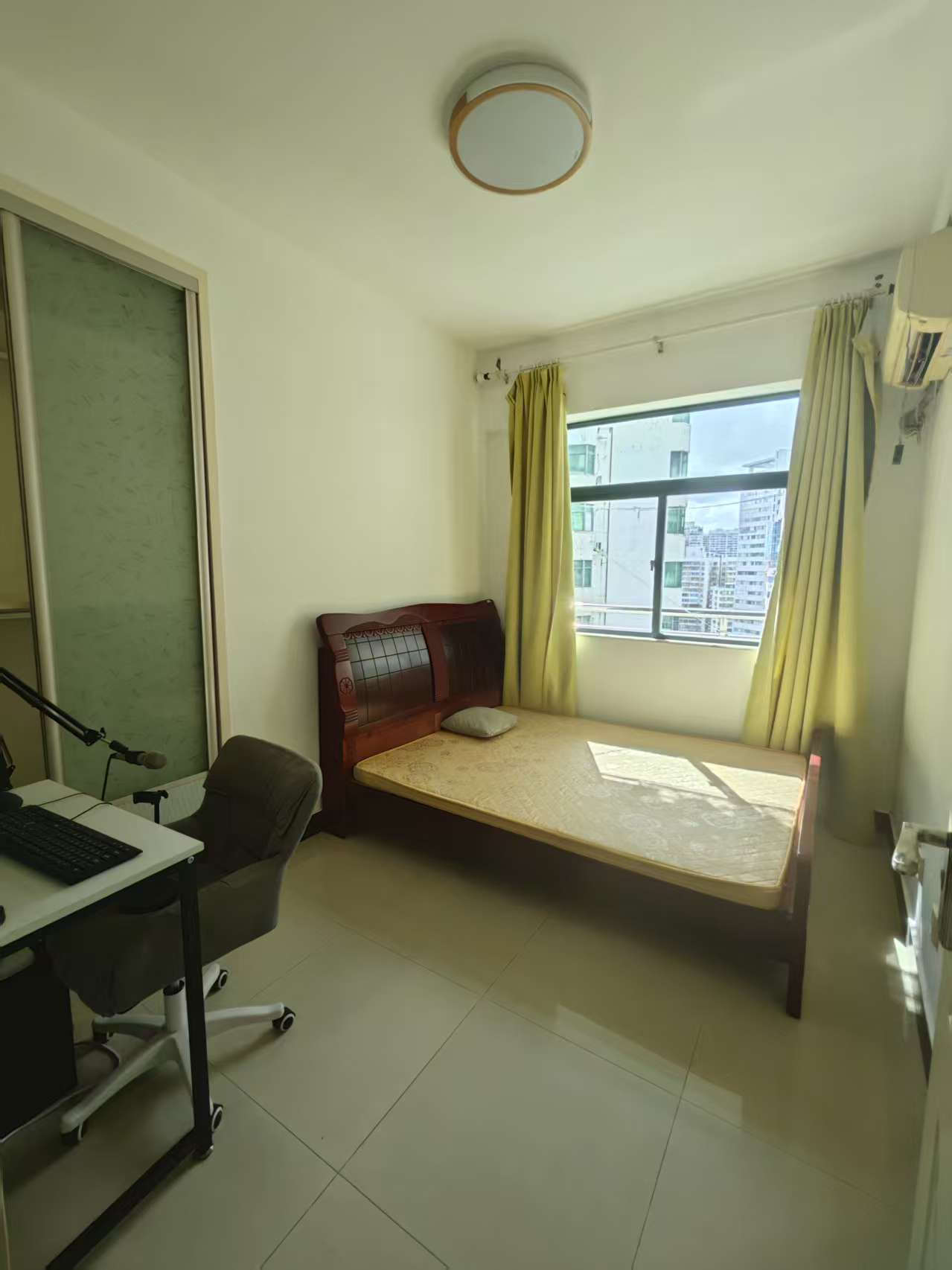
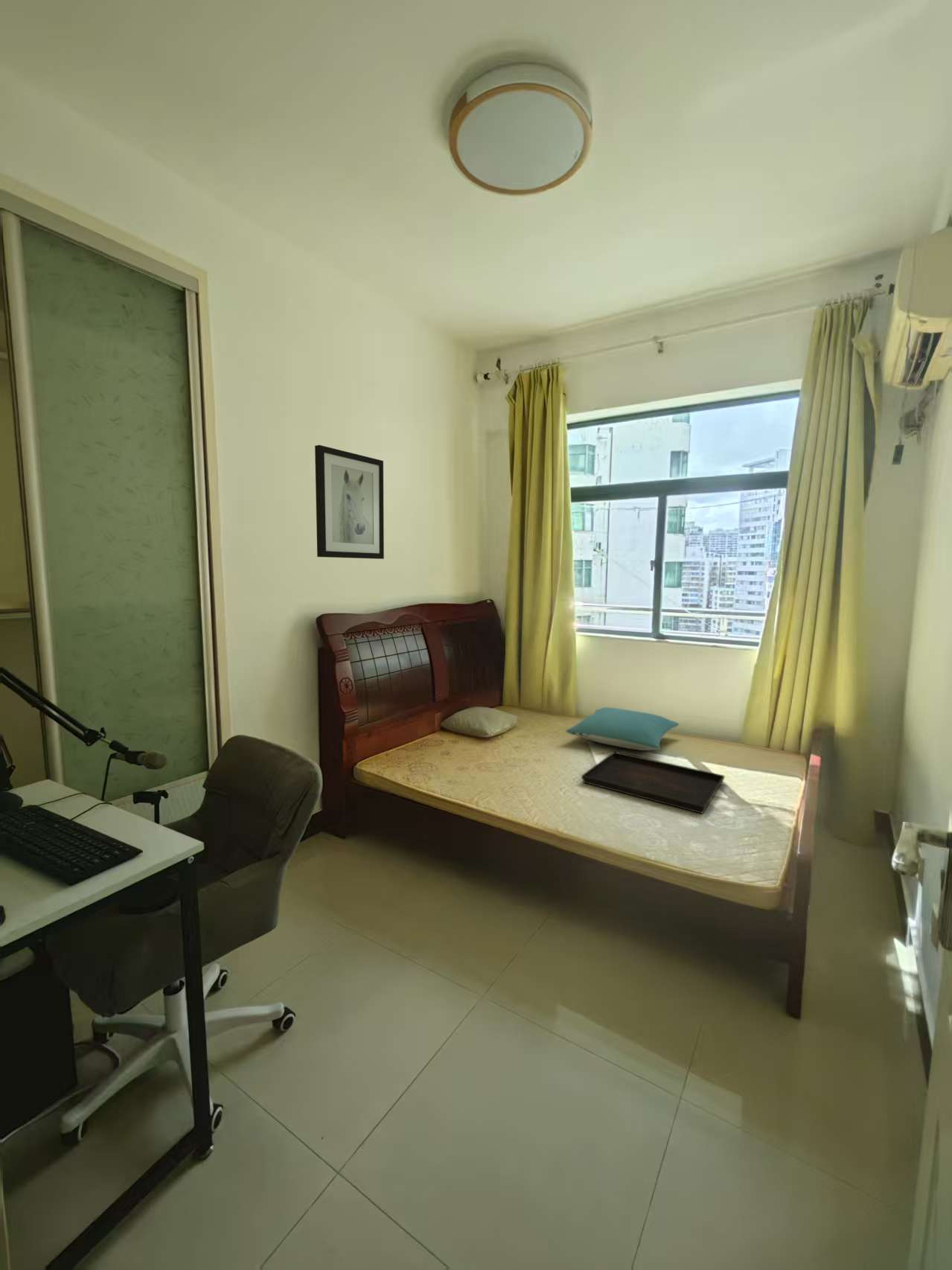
+ pillow (624, 727)
+ serving tray (653, 779)
+ wall art (351, 506)
